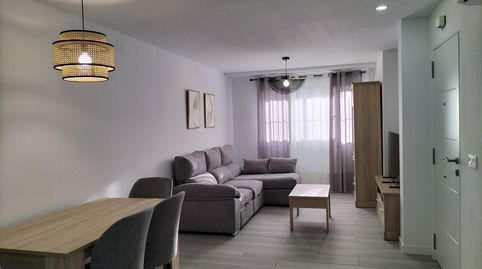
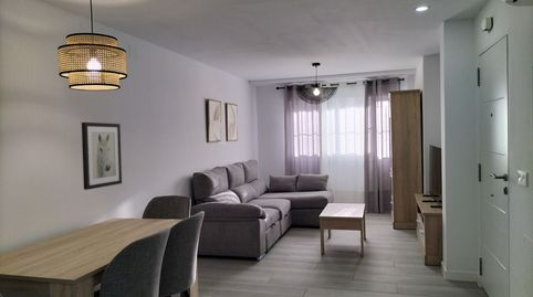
+ wall art (103, 155)
